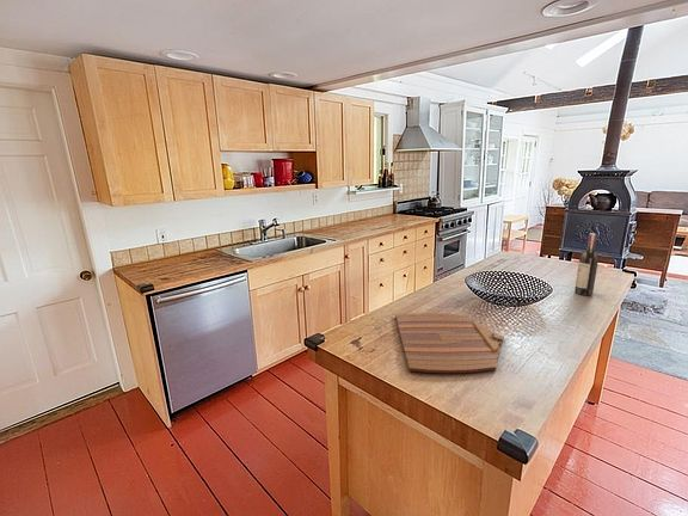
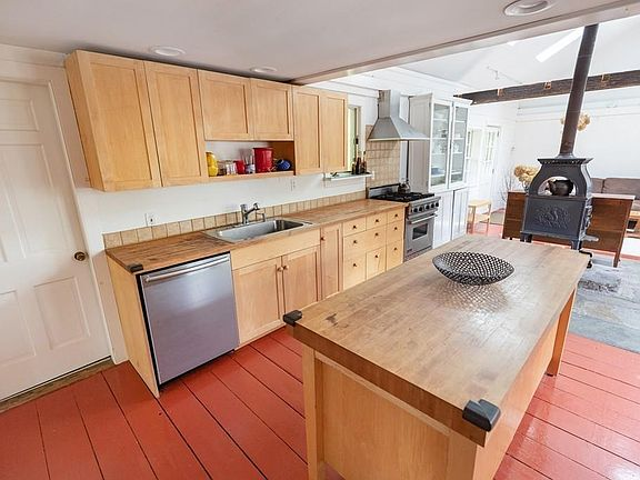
- cutting board (452, 336)
- wine bottle (588, 264)
